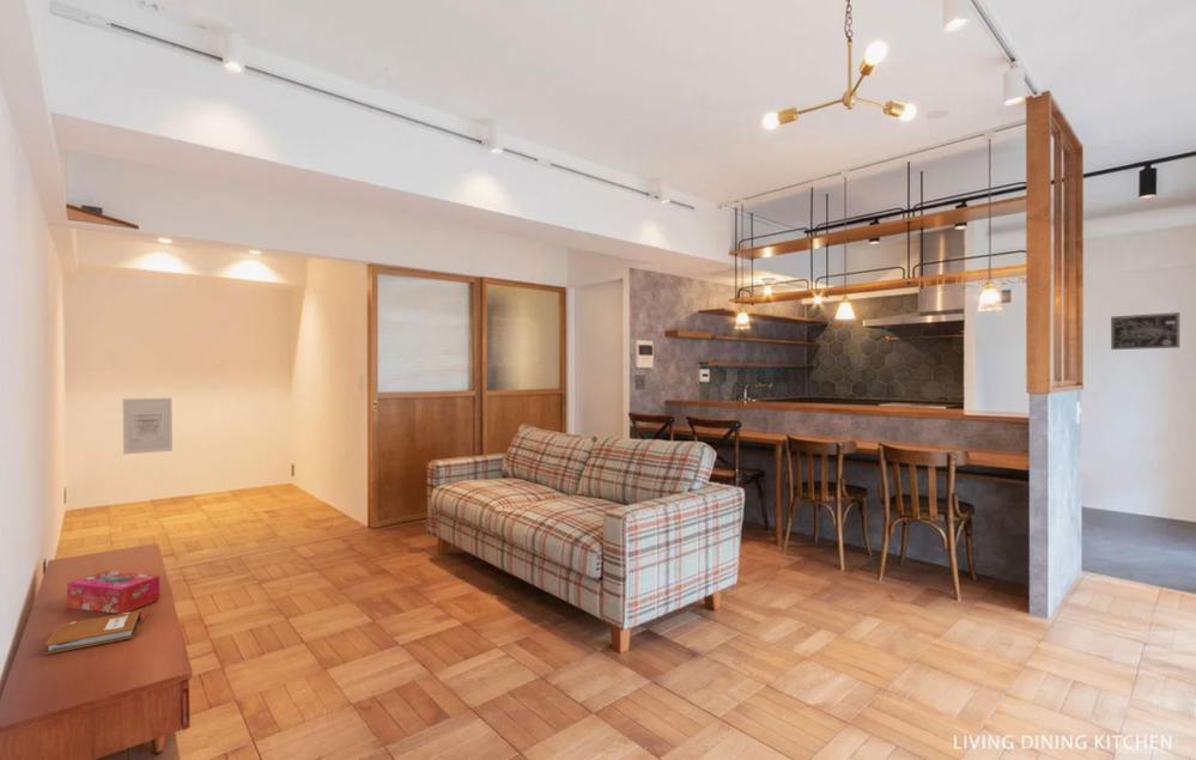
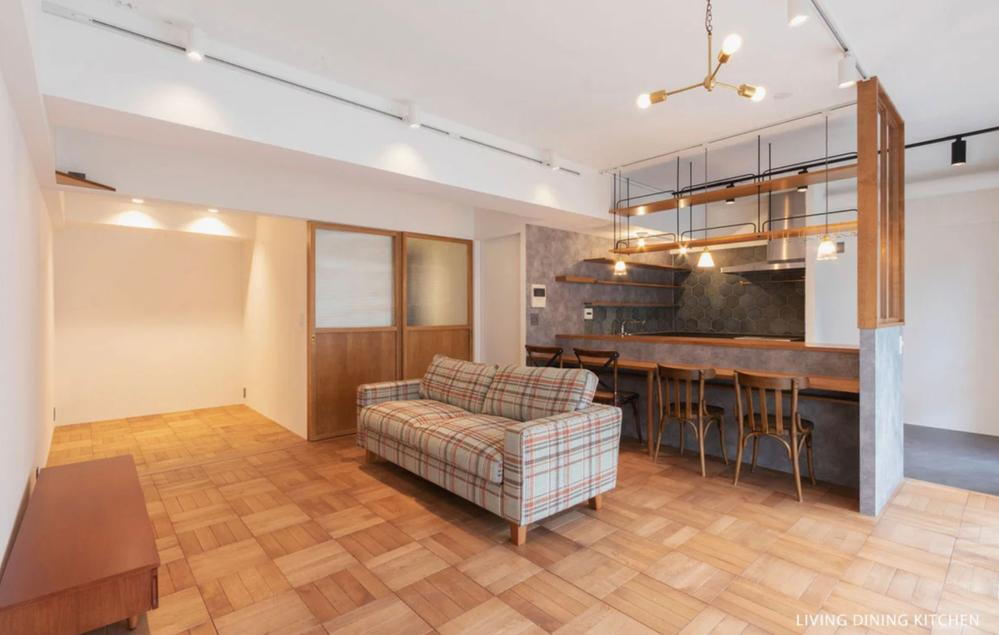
- wall art (1143, 332)
- tissue box (114, 591)
- wall art (147, 425)
- notebook (98, 630)
